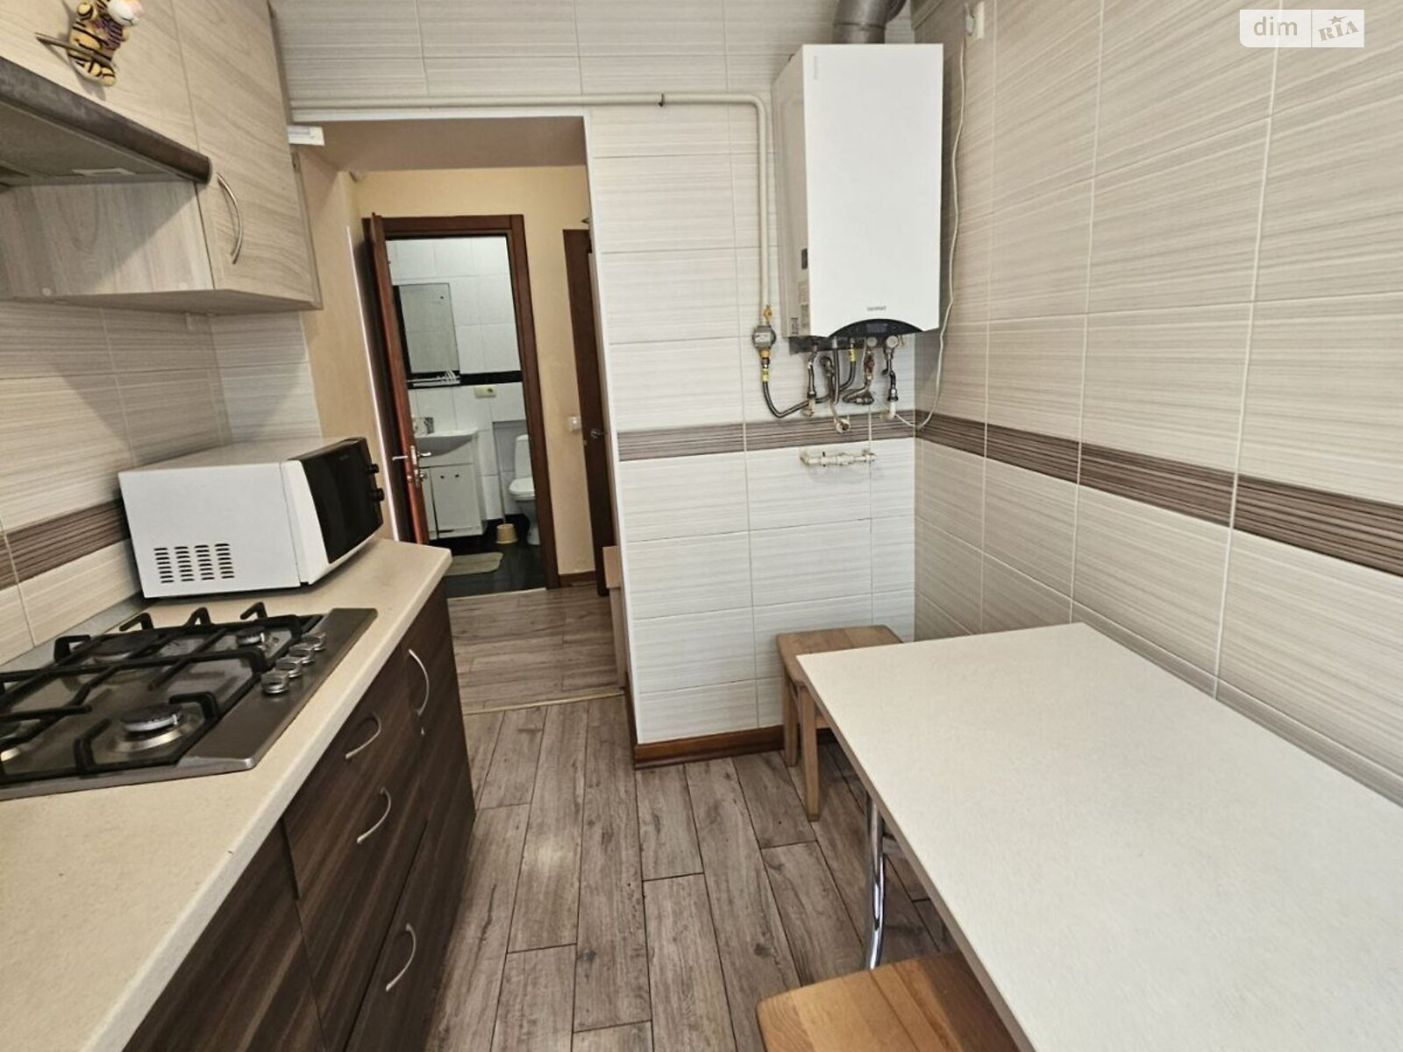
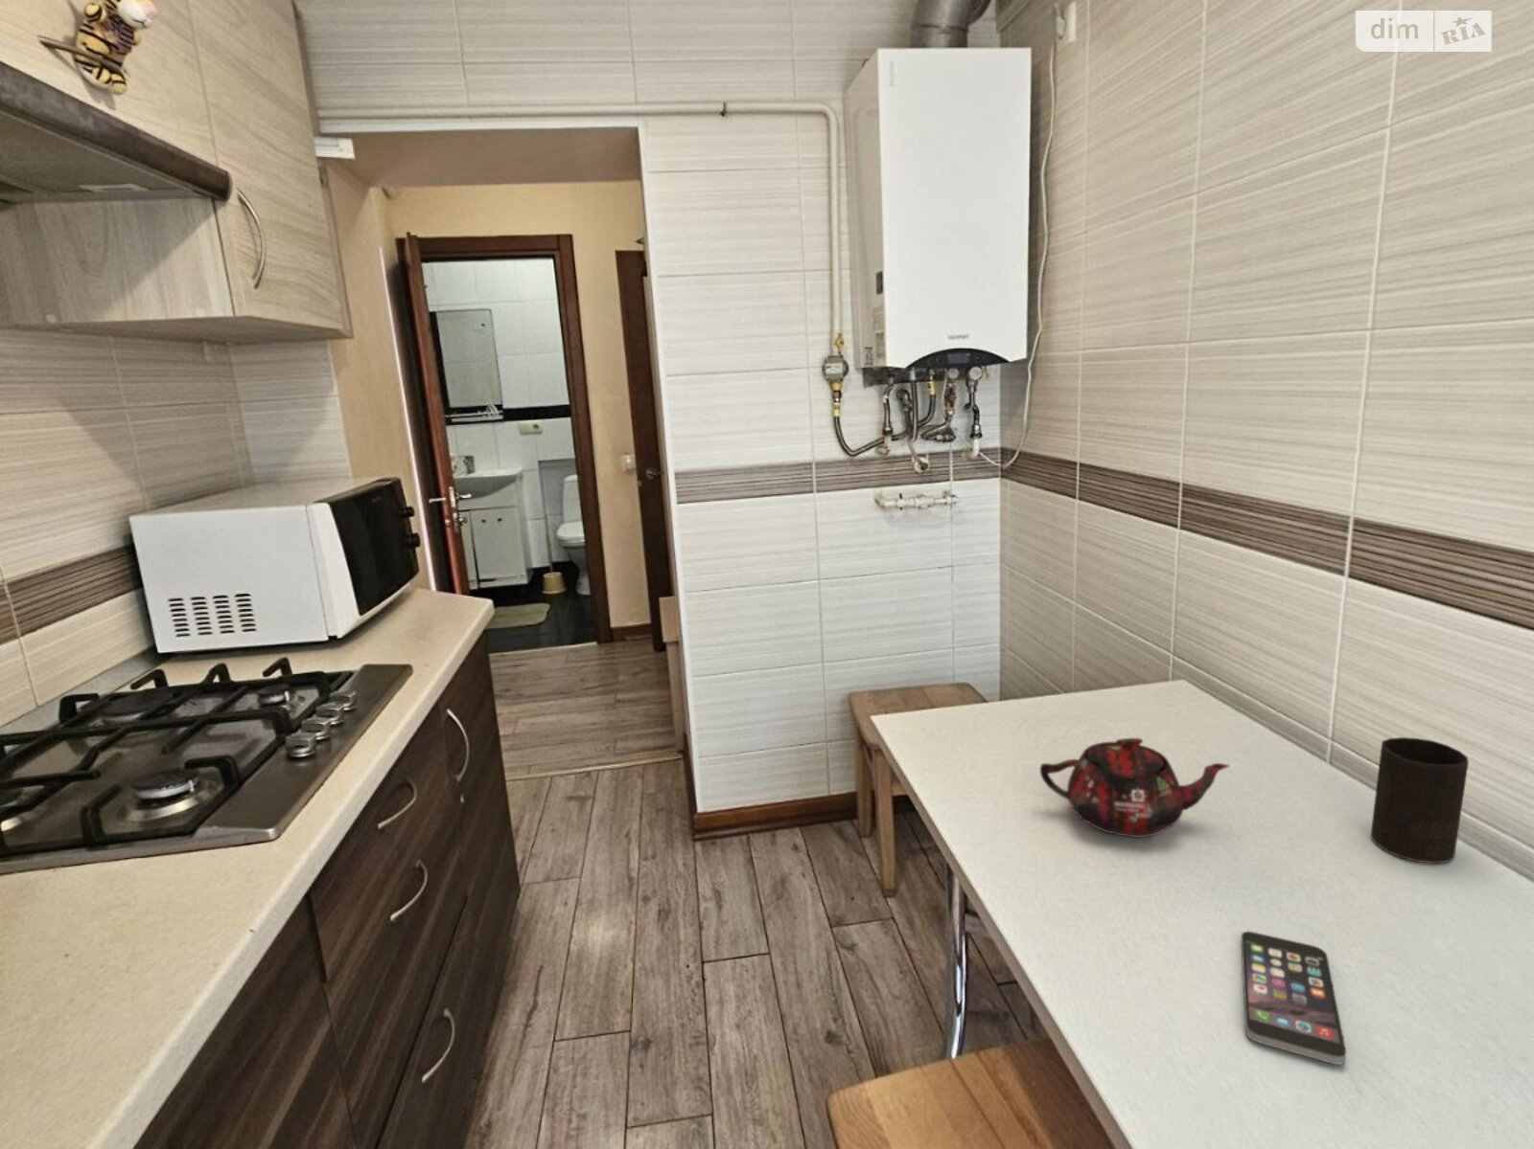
+ cup (1417, 799)
+ smartphone (1288, 991)
+ teapot (1131, 777)
